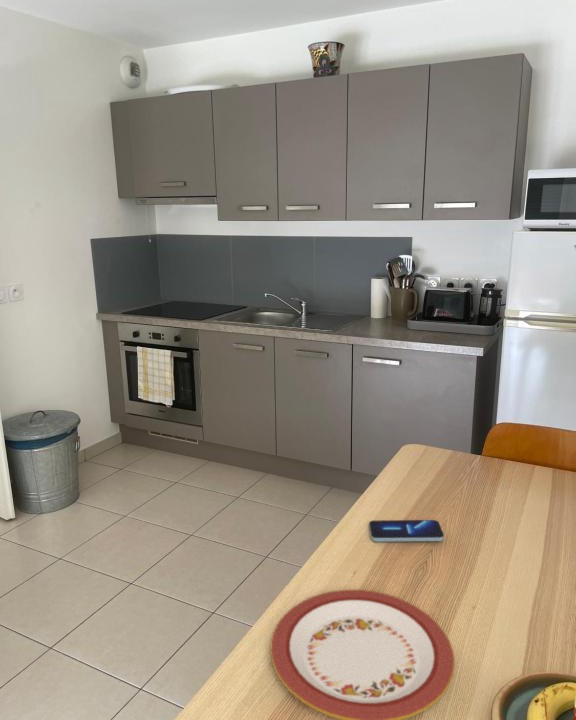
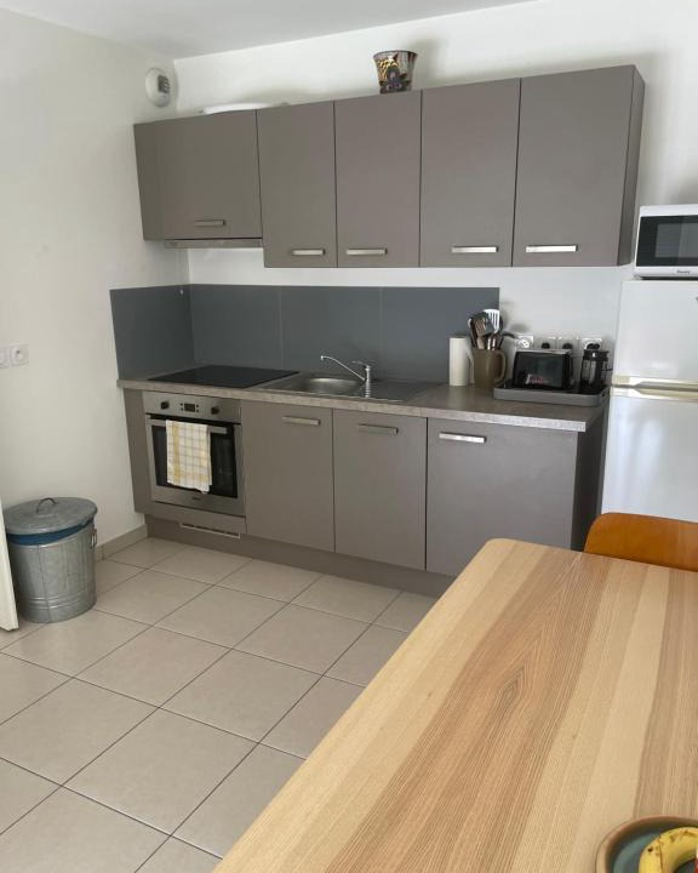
- plate (360, 651)
- smartphone (405, 530)
